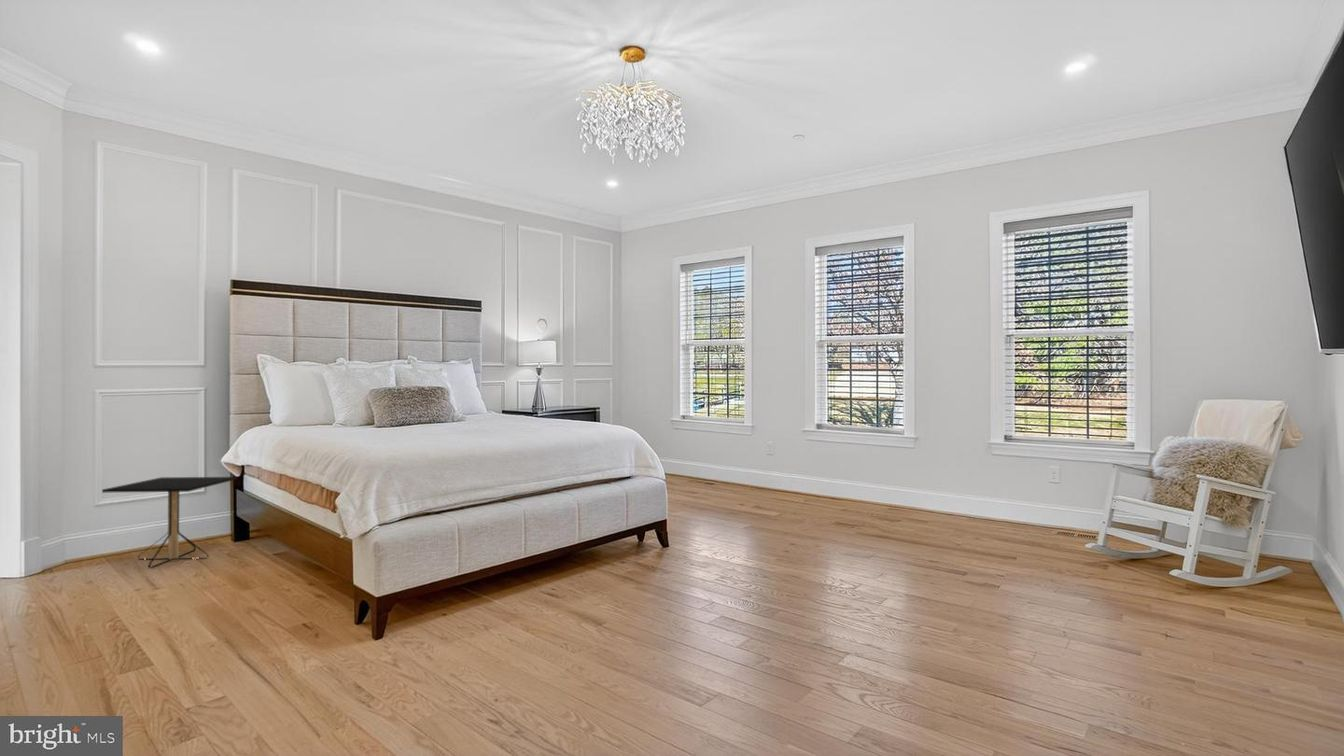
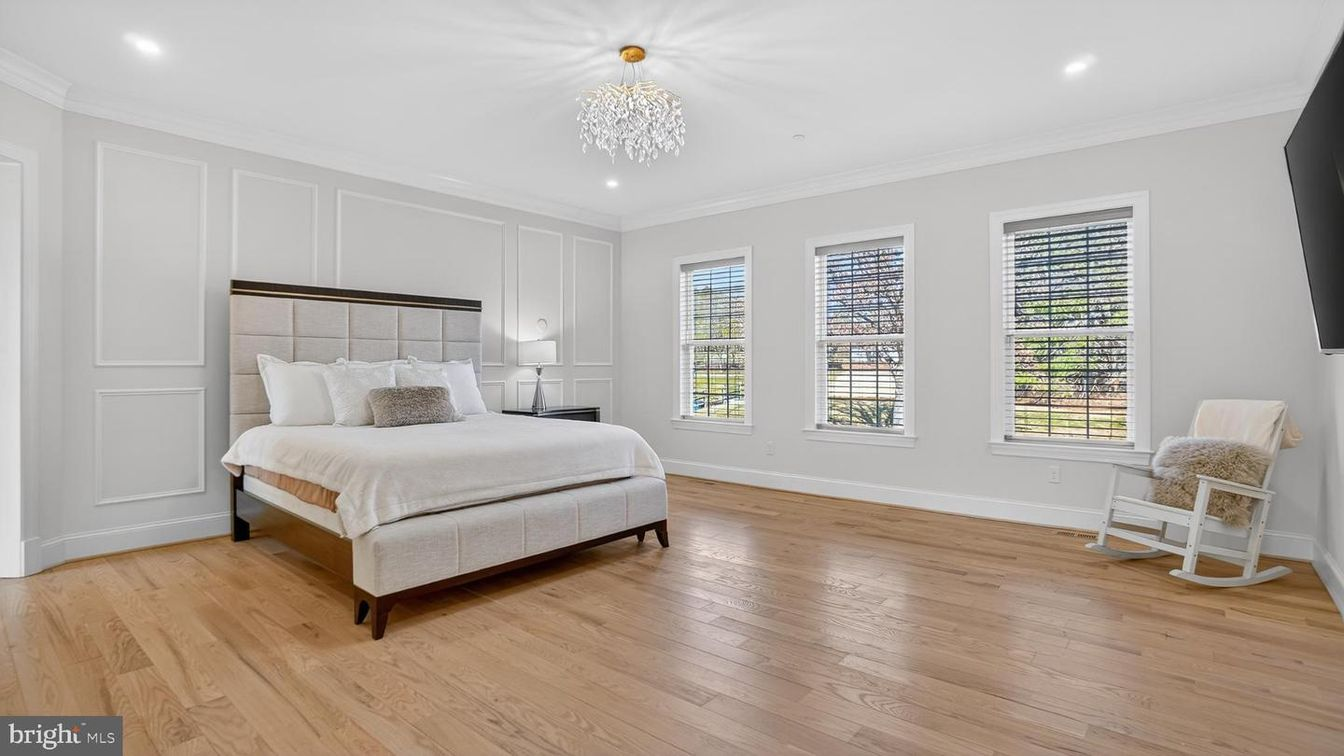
- side table (173, 520)
